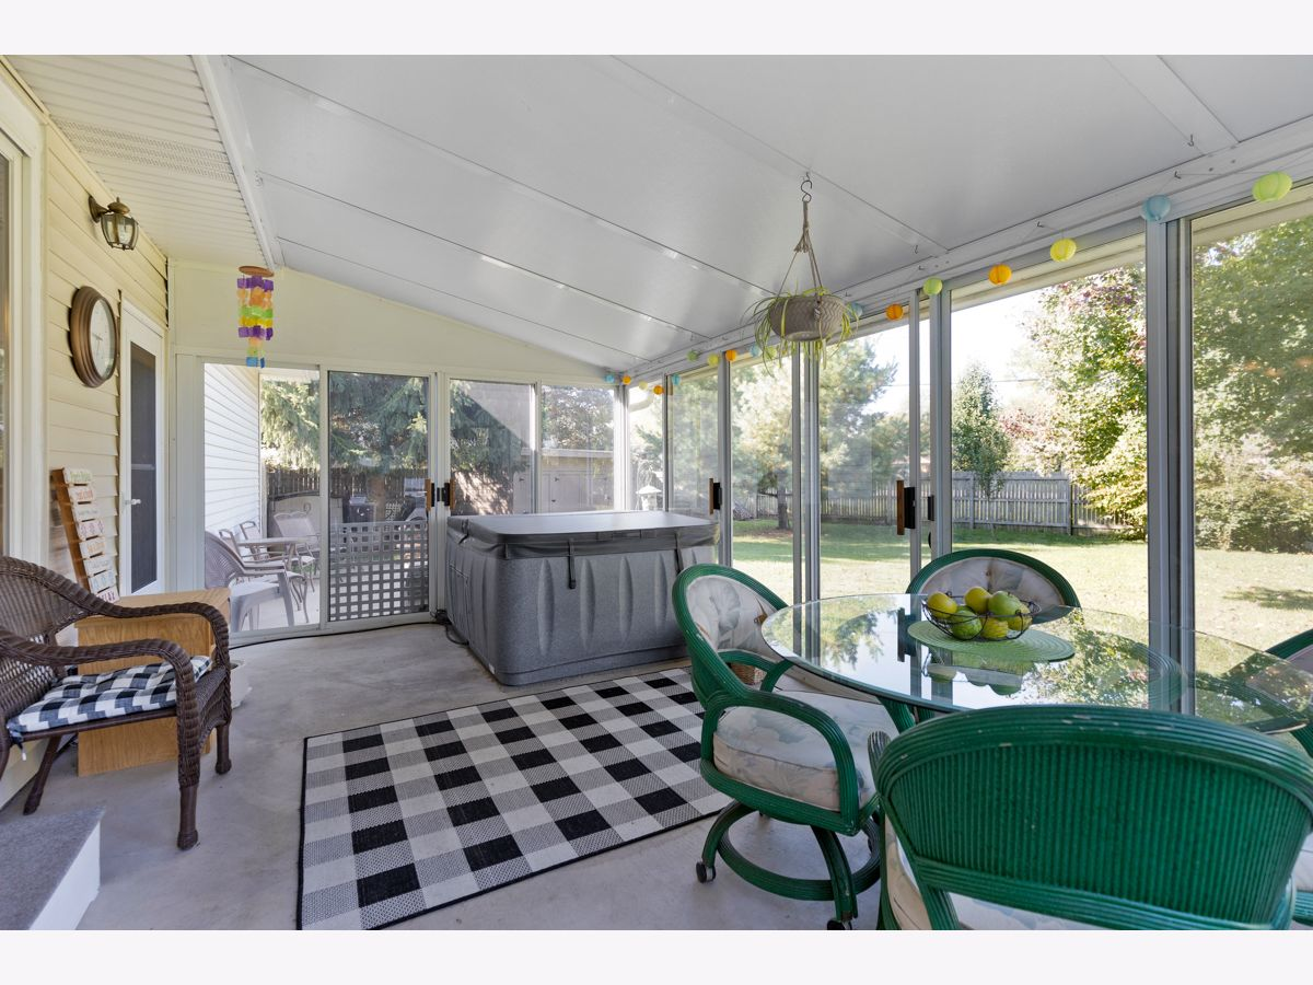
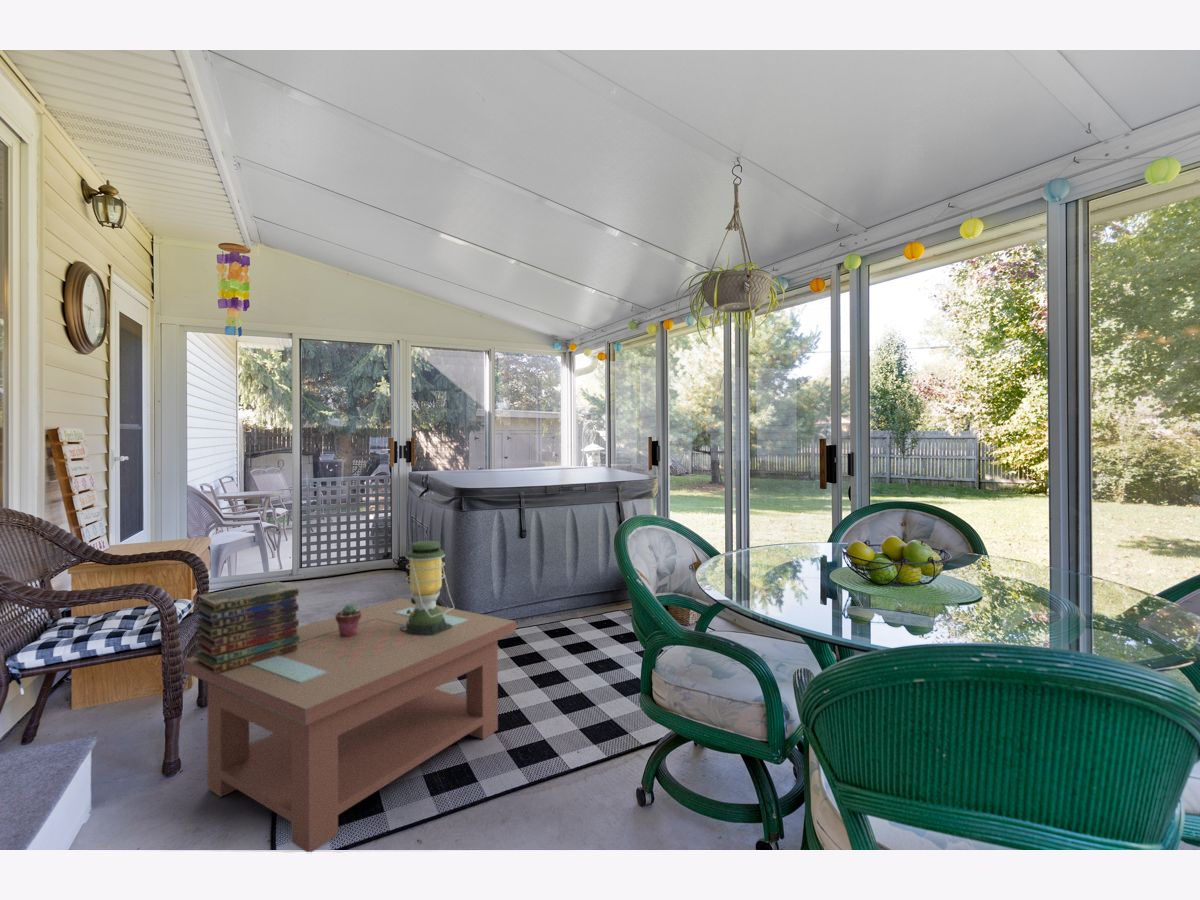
+ book stack (248, 623)
+ lantern (426, 583)
+ coffee table (366, 696)
+ potted succulent (348, 618)
